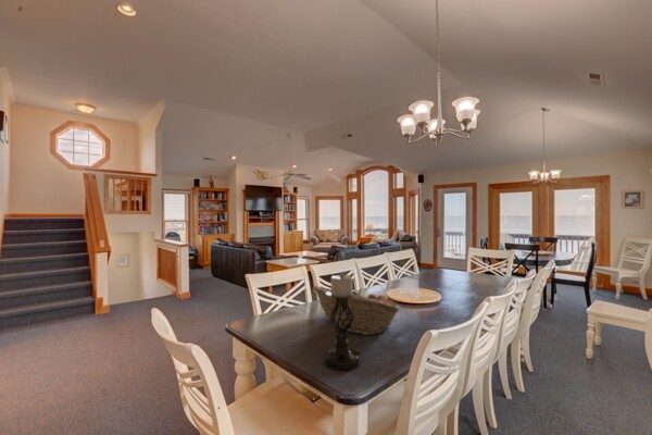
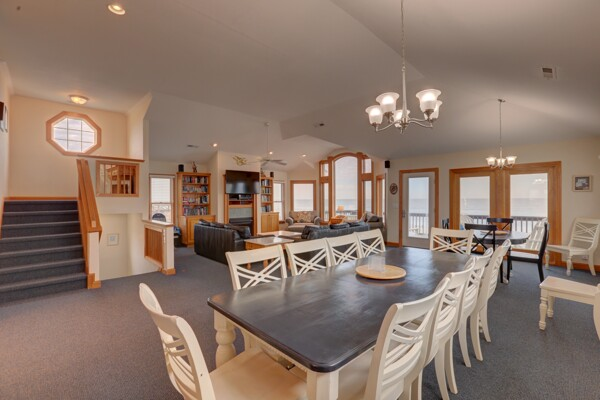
- candle holder (340, 316)
- fruit basket (354, 304)
